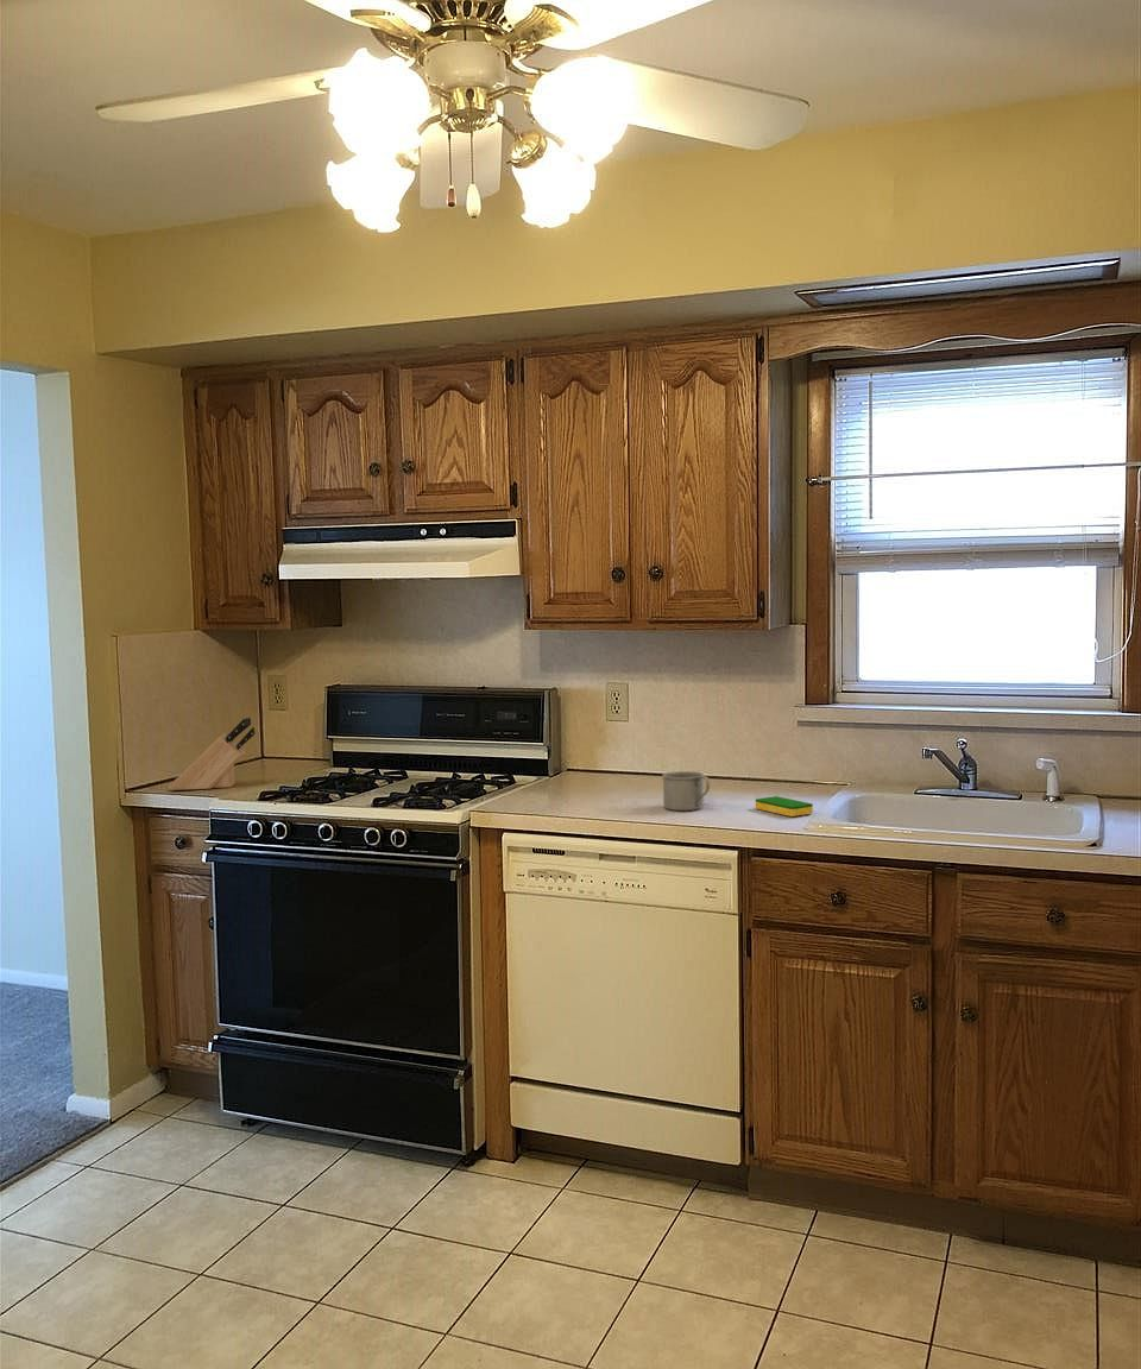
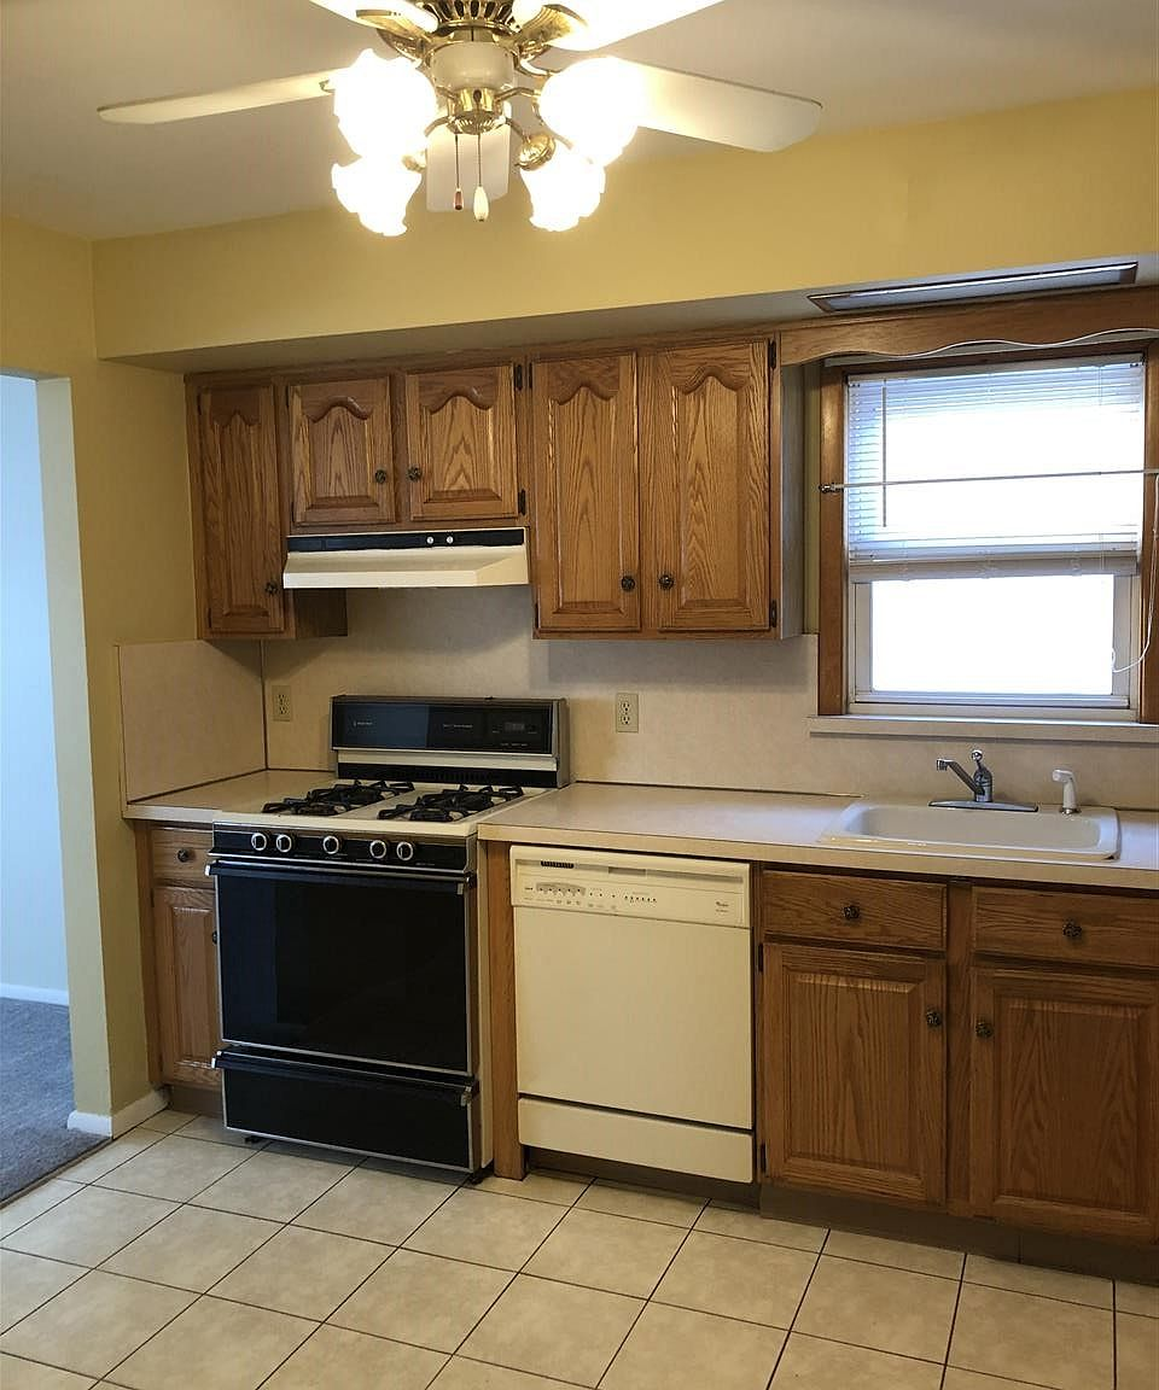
- knife block (213, 752)
- mug (686, 790)
- dish sponge (783, 806)
